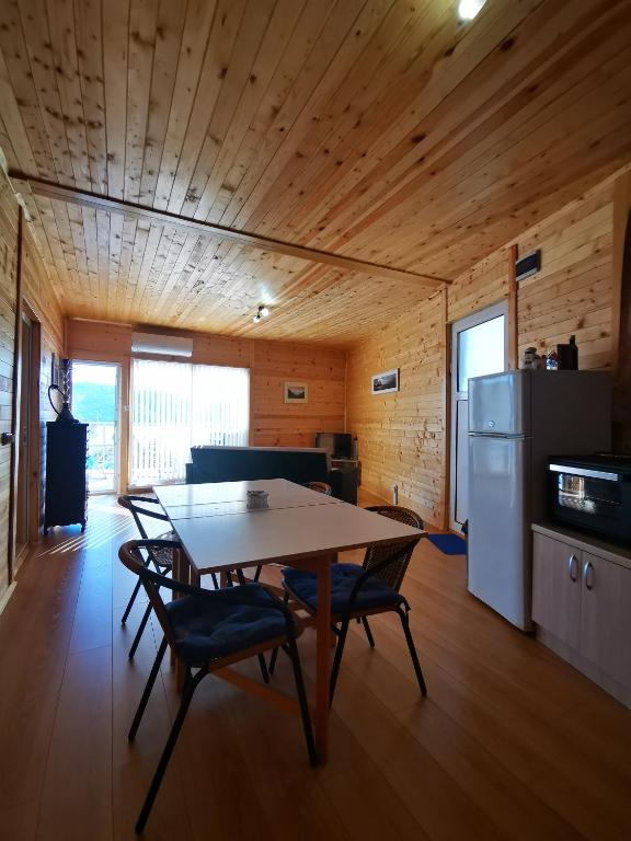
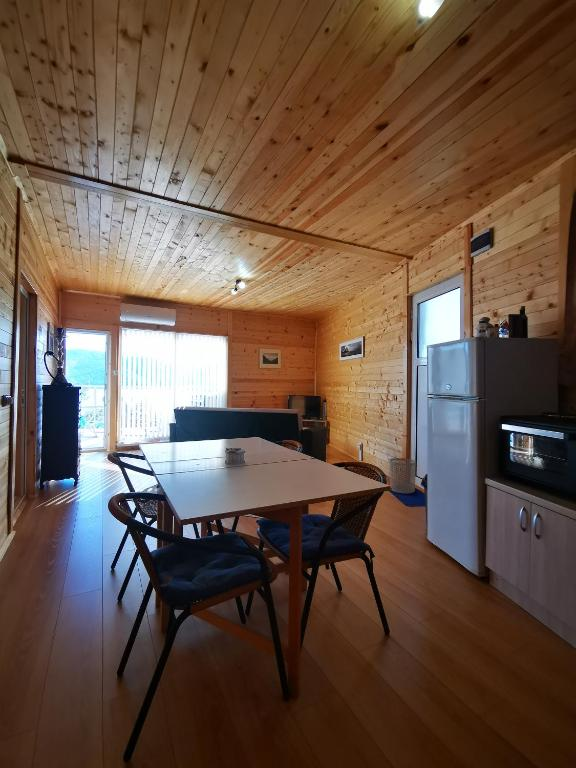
+ waste bin (403, 475)
